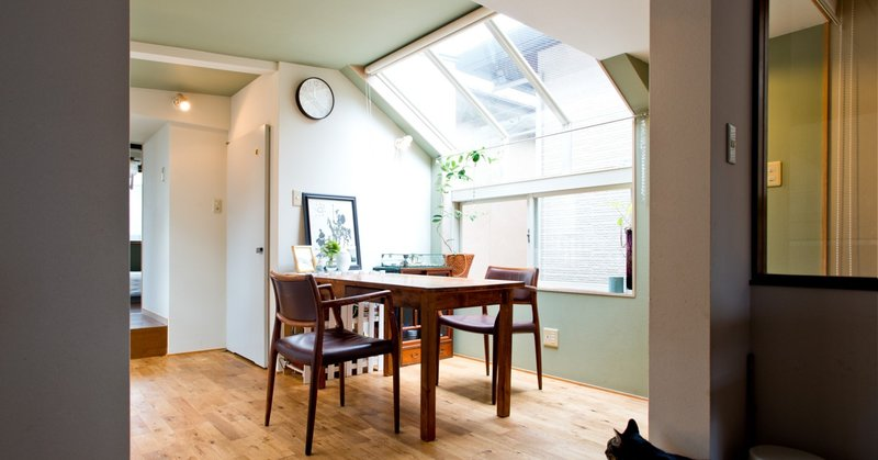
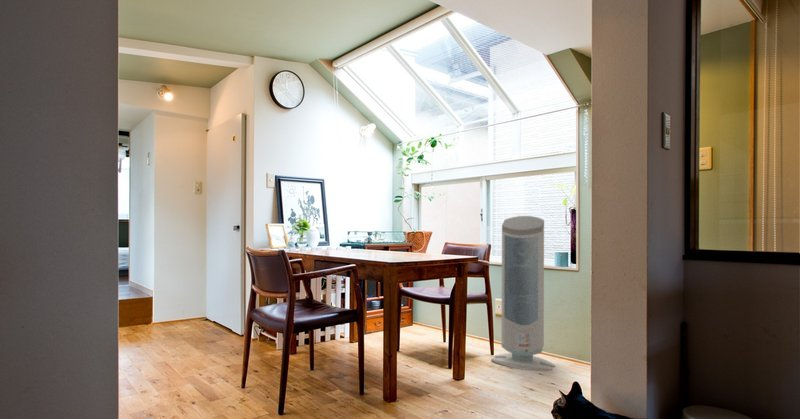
+ air purifier (522, 289)
